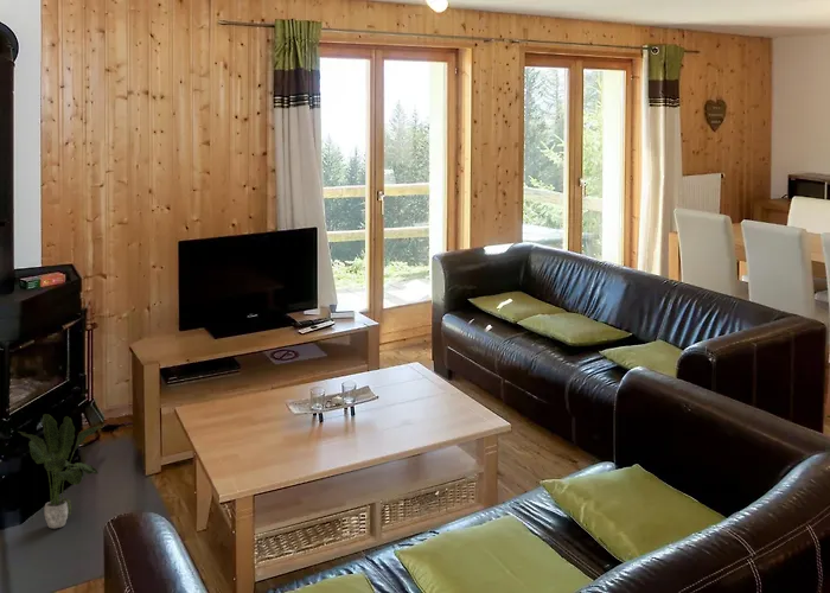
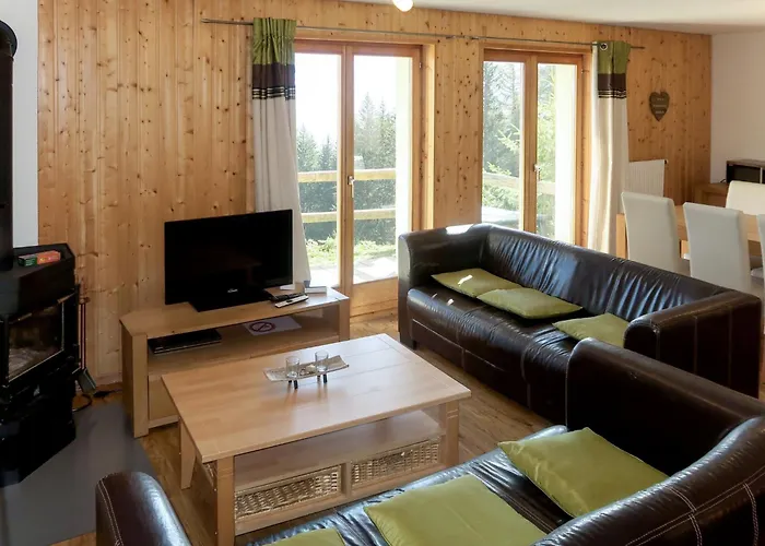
- potted plant (62, 468)
